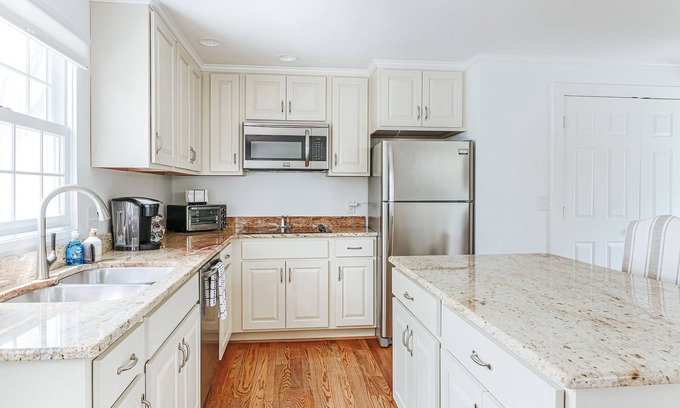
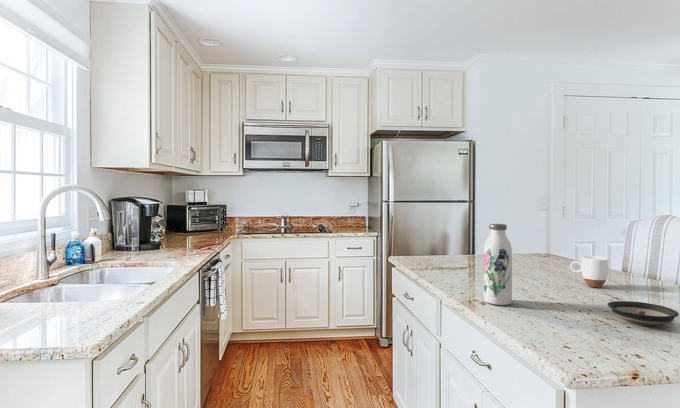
+ mug (588, 271)
+ saucer (641, 314)
+ water bottle (497, 262)
